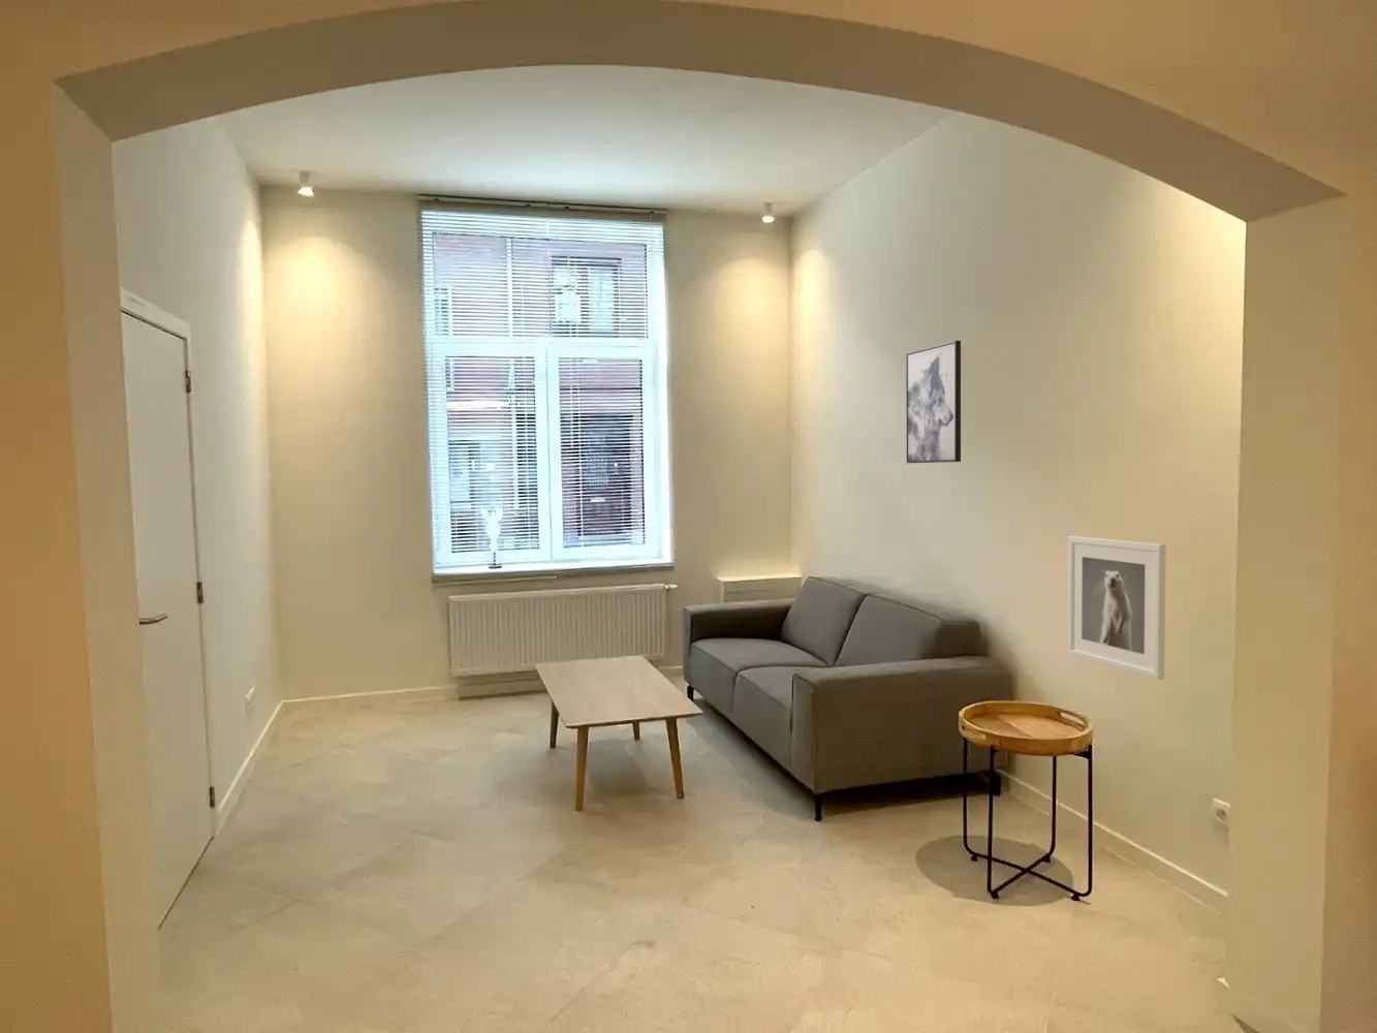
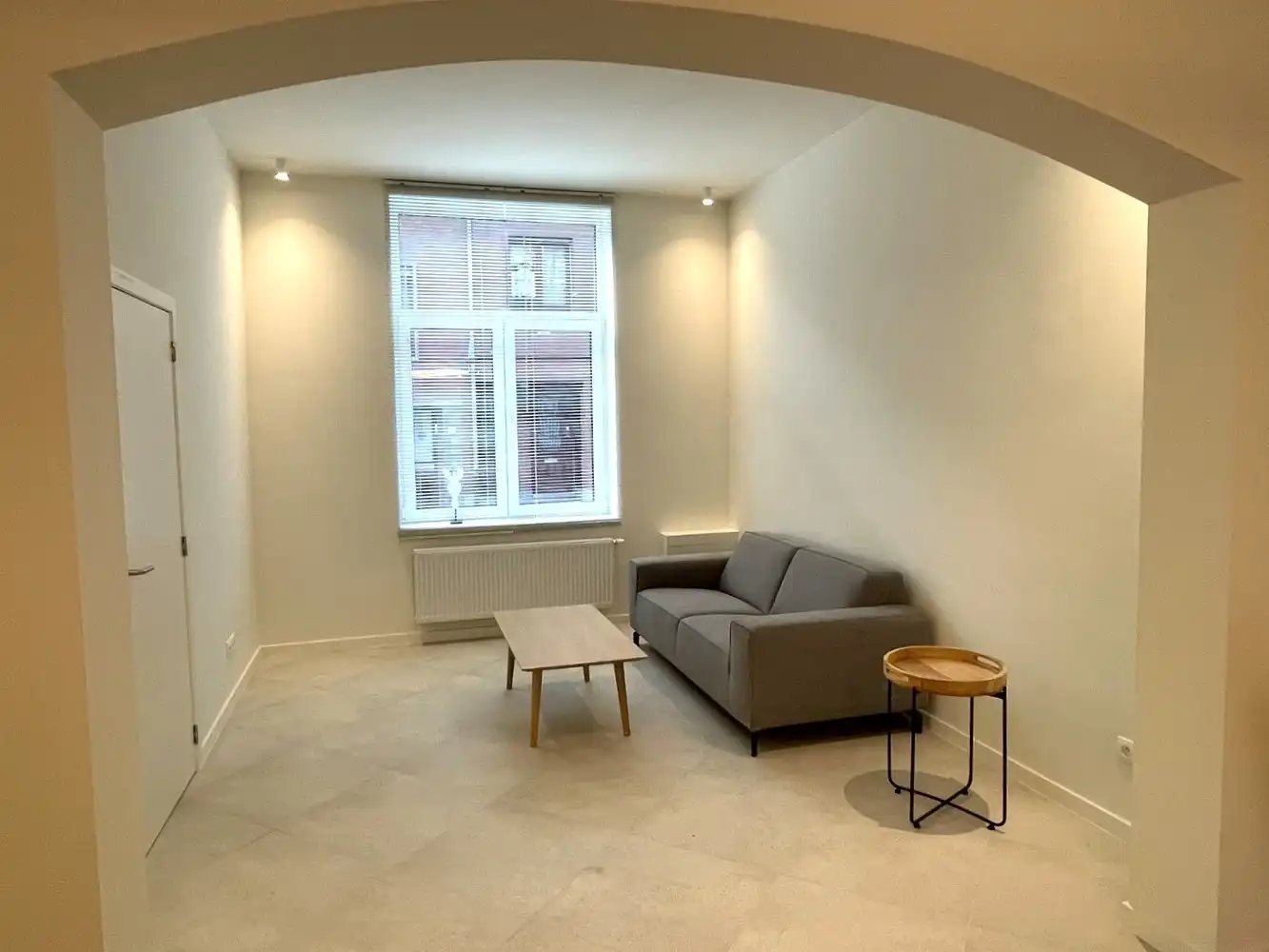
- wall art (932, 405)
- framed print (1112, 603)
